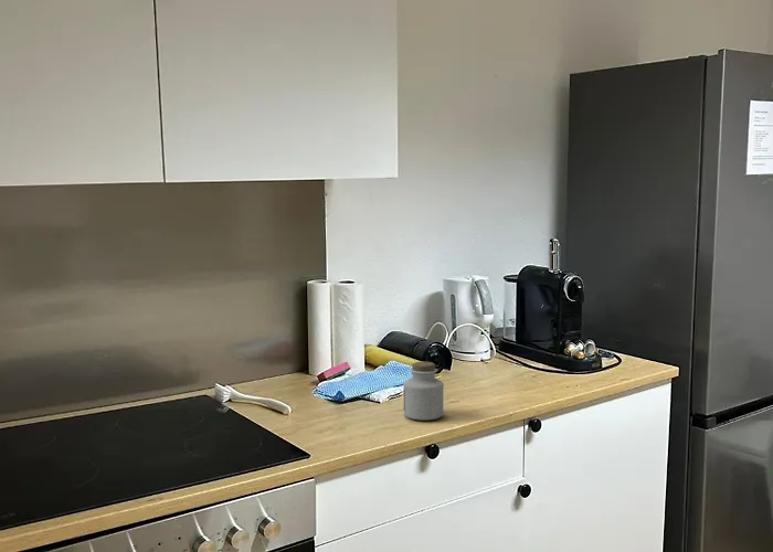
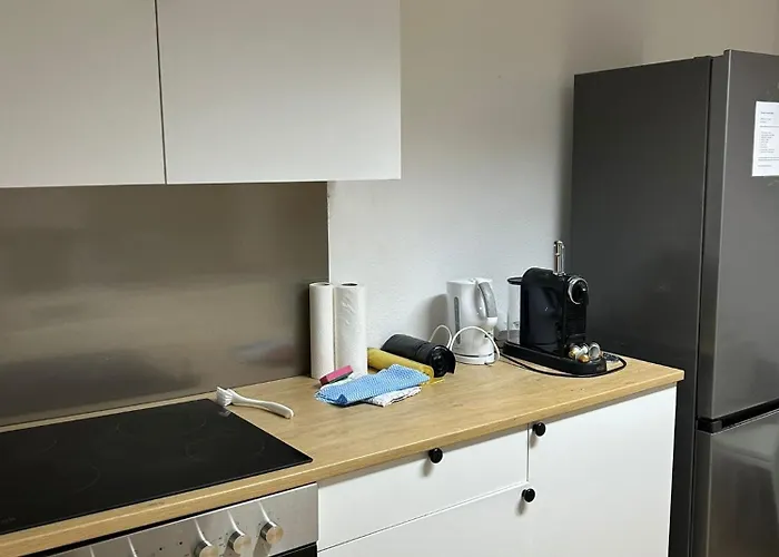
- jar (423, 389)
